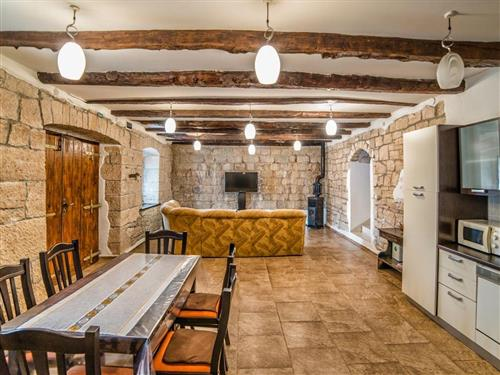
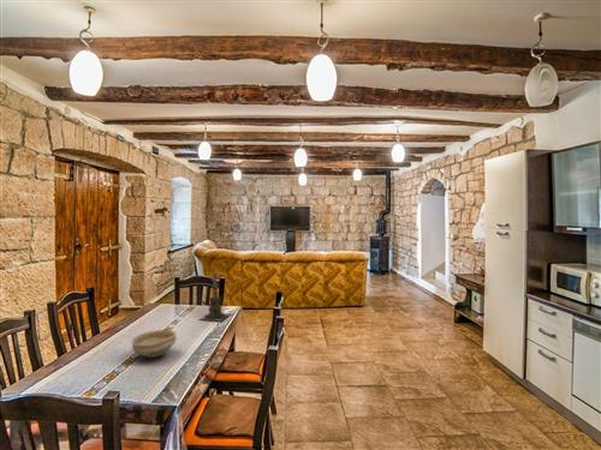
+ bowl (154, 344)
+ candle holder (215, 290)
